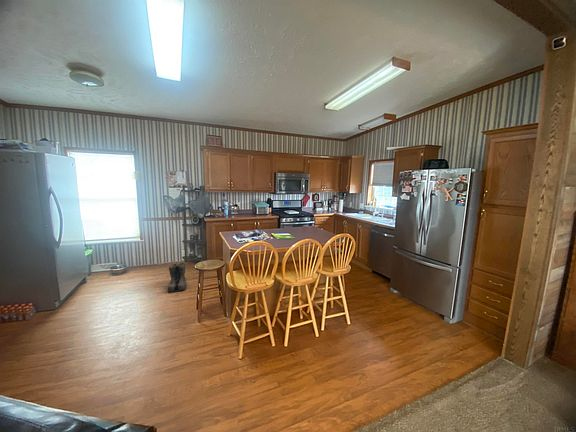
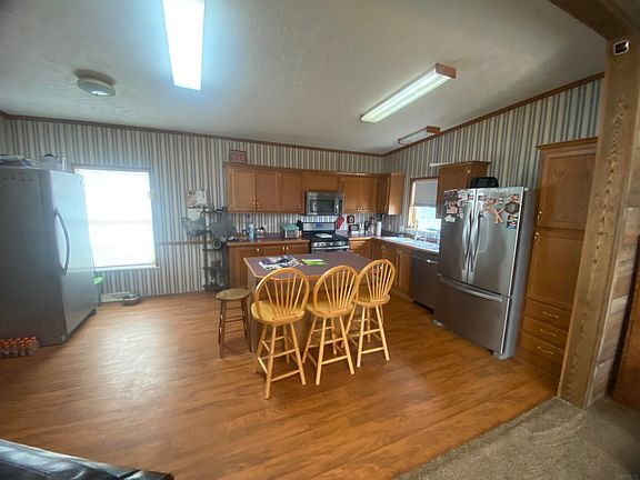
- boots (177, 276)
